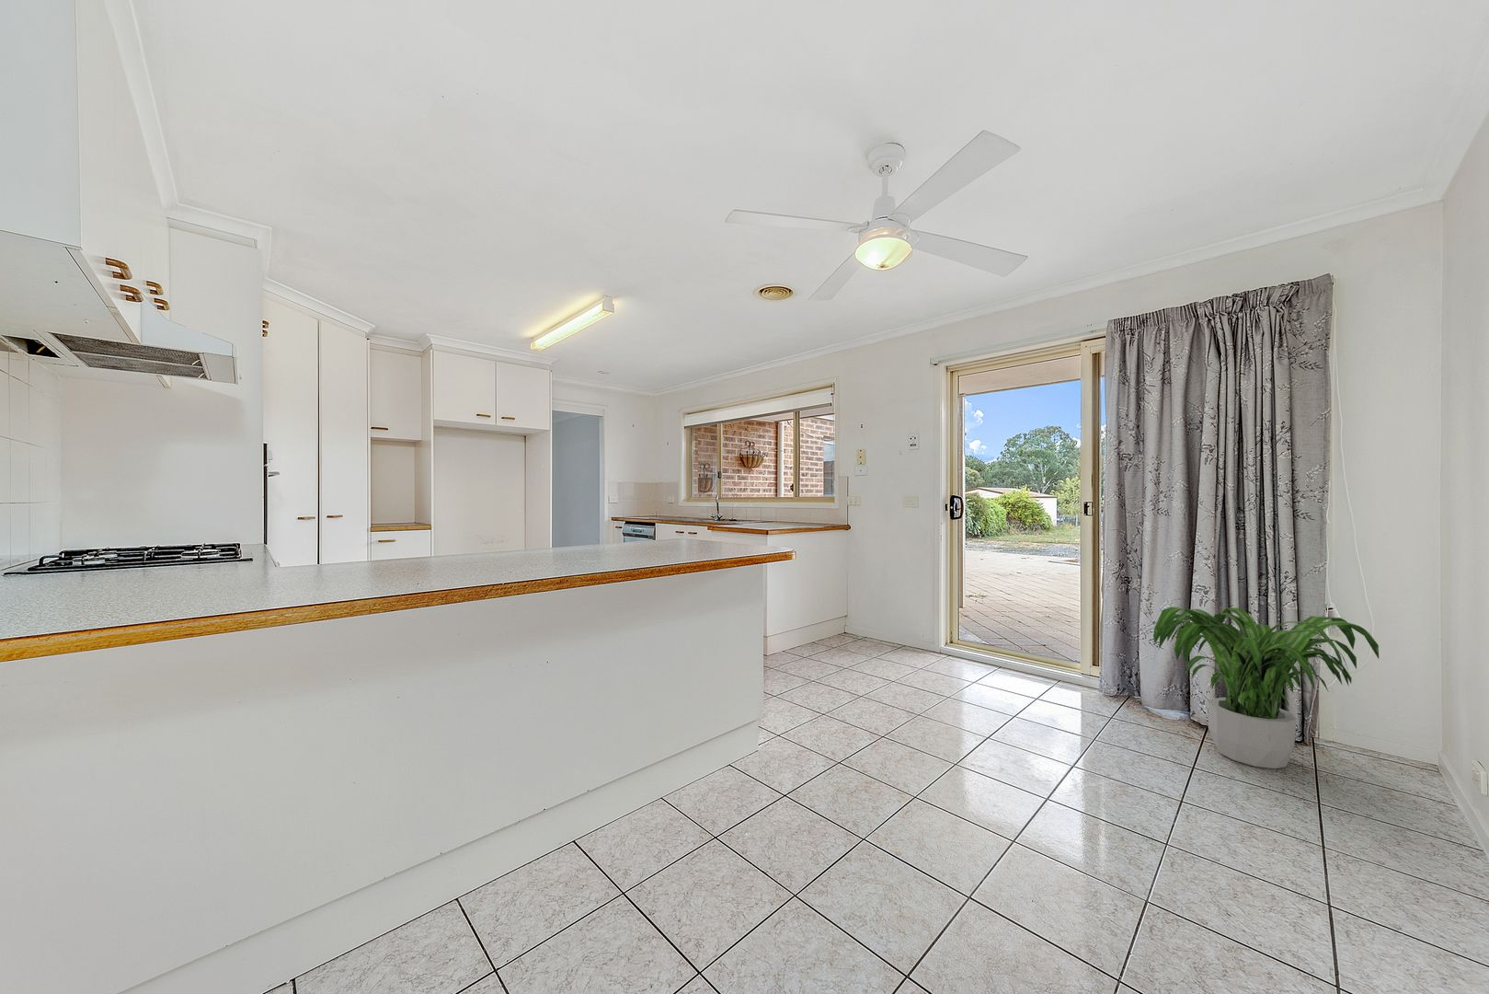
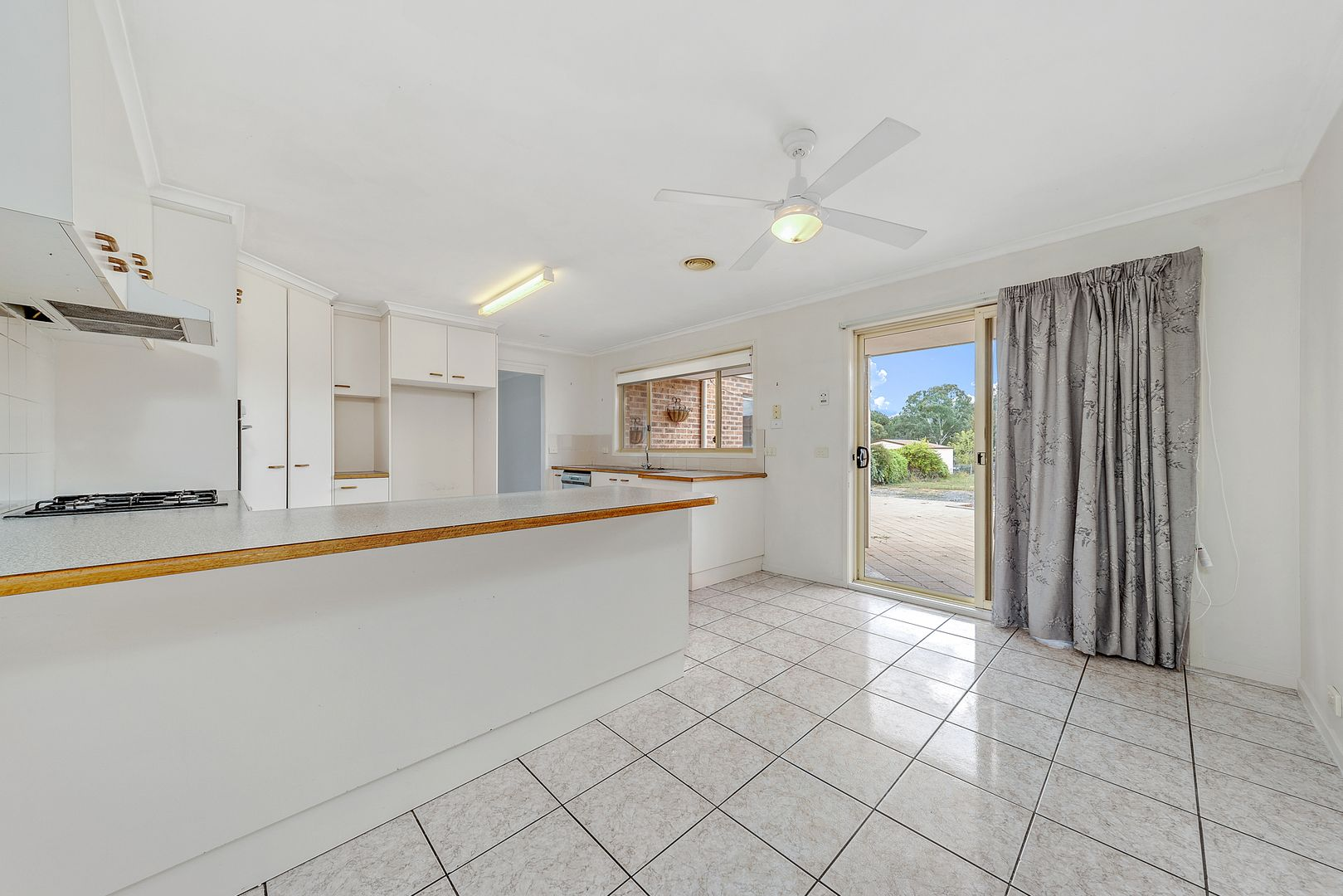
- potted plant (1259, 684)
